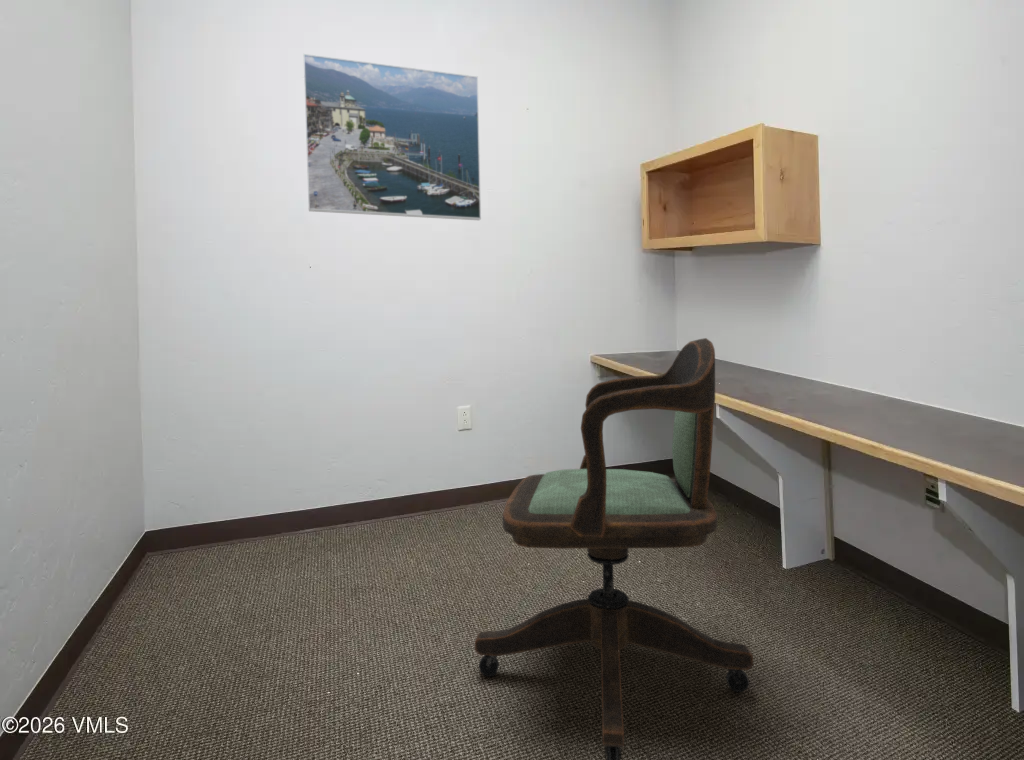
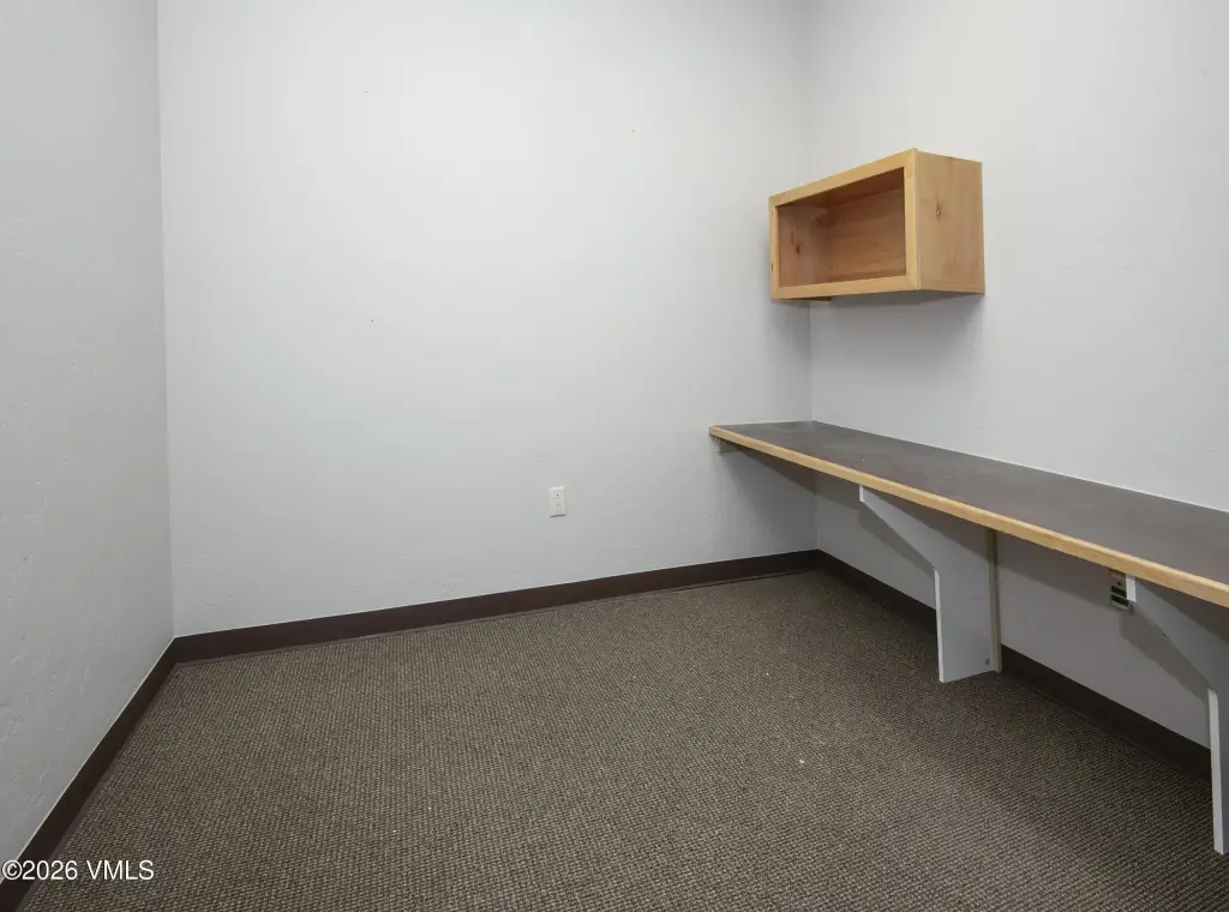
- office chair (607, 513)
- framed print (396, 141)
